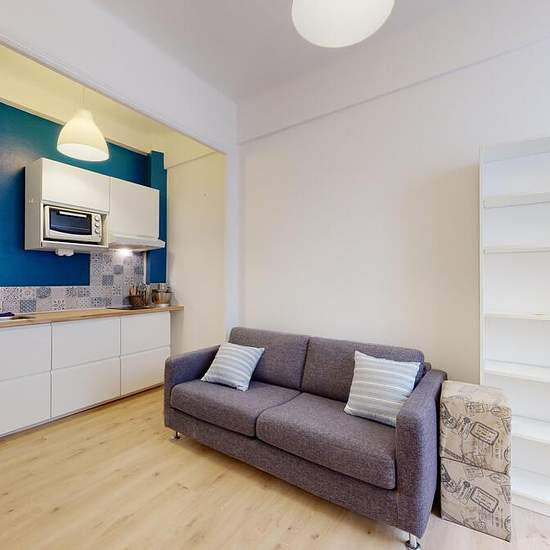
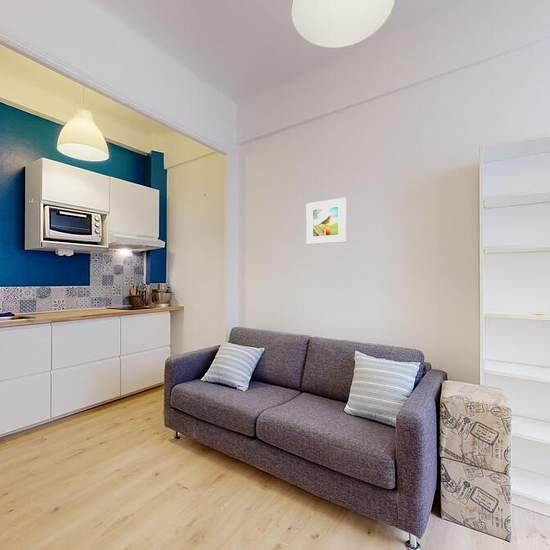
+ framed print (325, 221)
